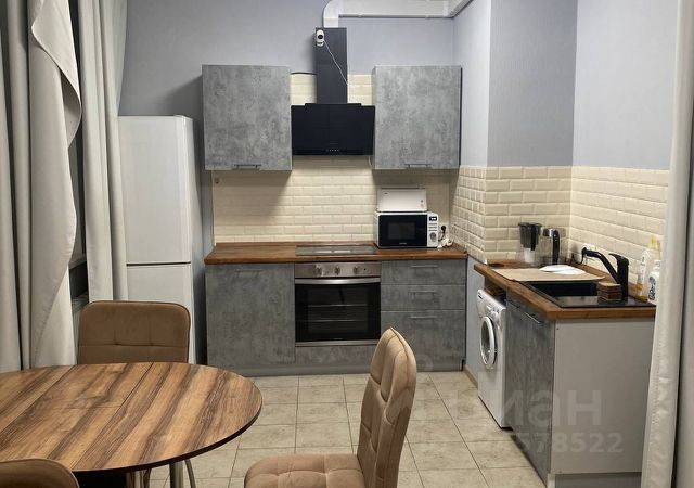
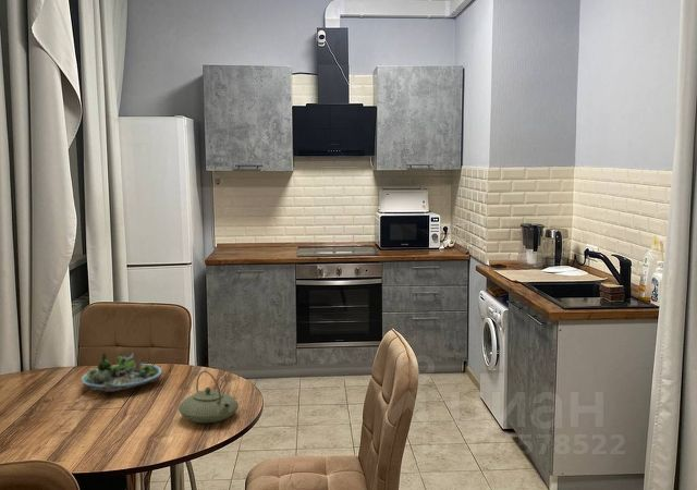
+ teapot (210, 395)
+ succulent planter (121, 368)
